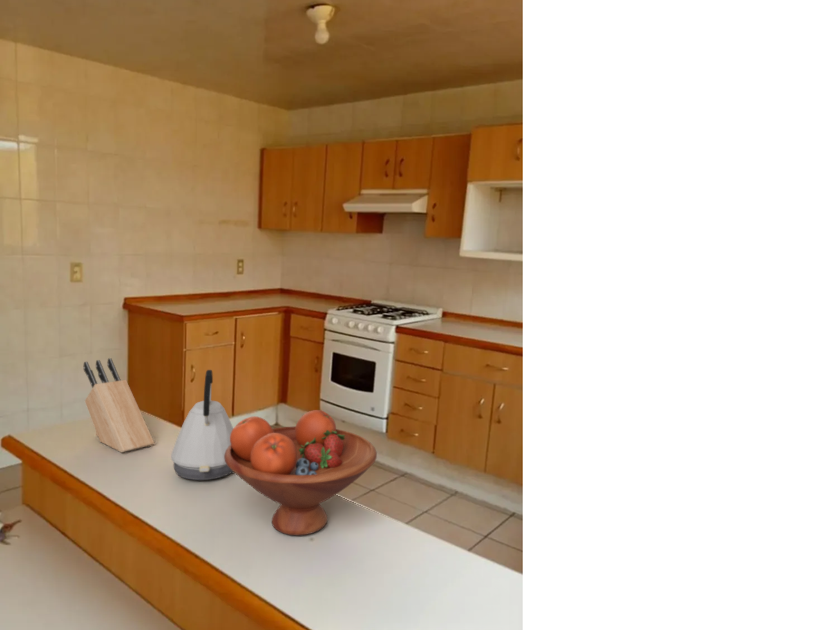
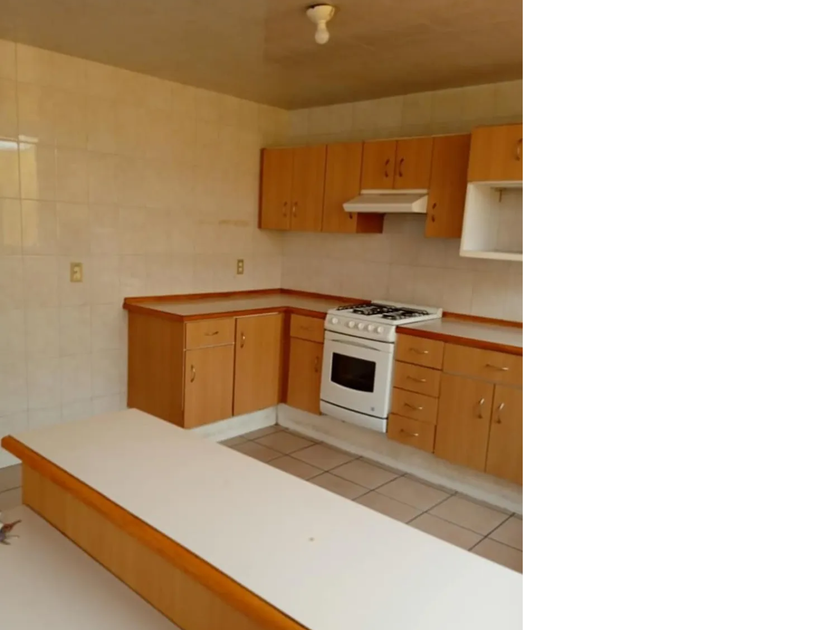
- fruit bowl (301, 472)
- knife block (115, 402)
- kettle (207, 420)
